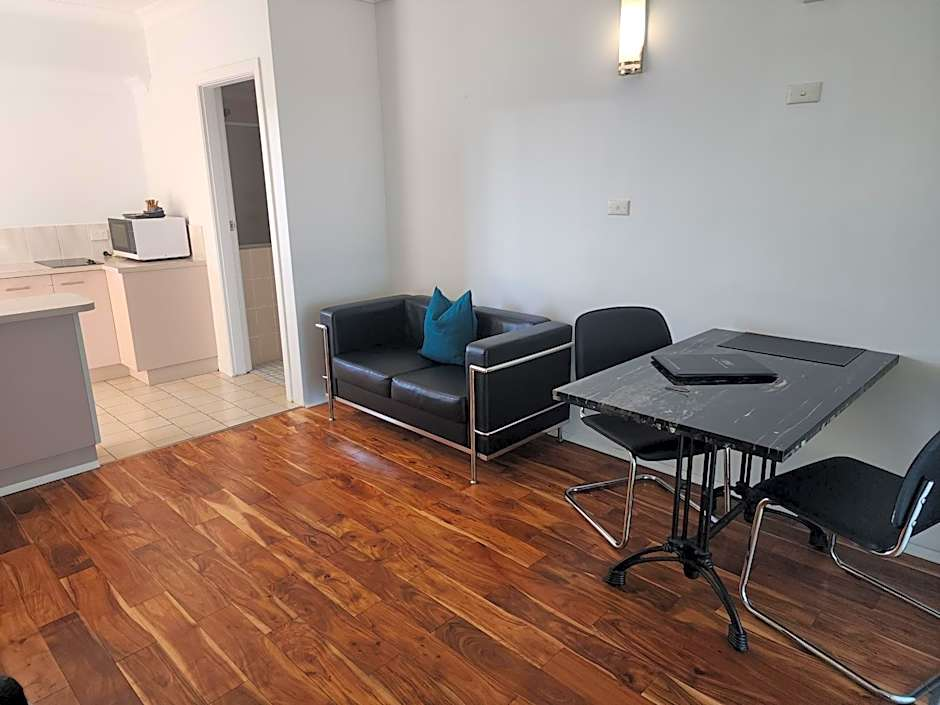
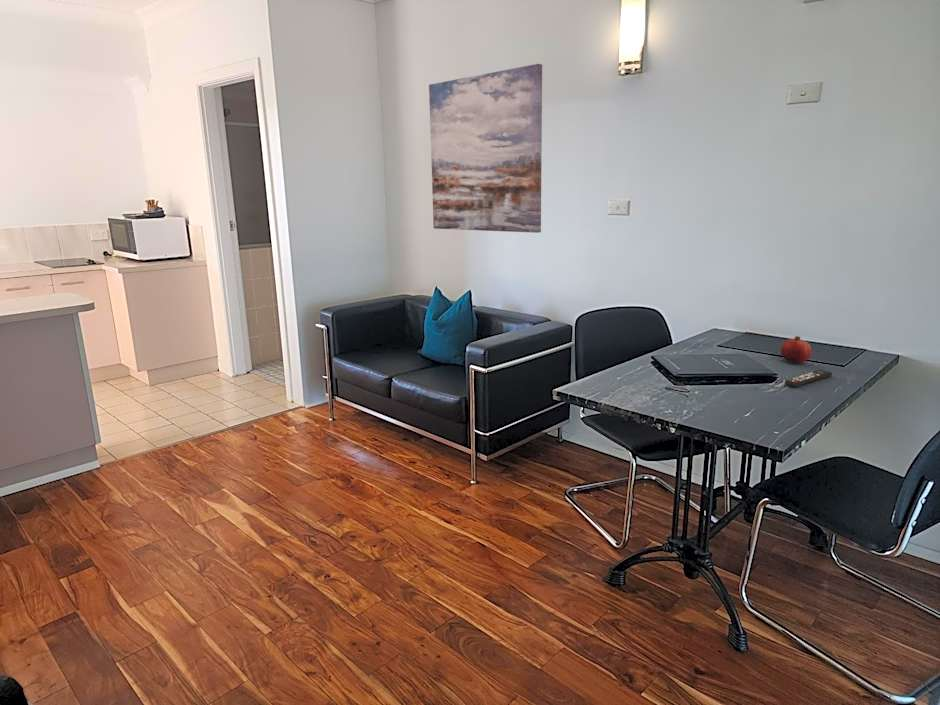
+ fruit (796, 349)
+ remote control (808, 378)
+ wall art (482, 155)
